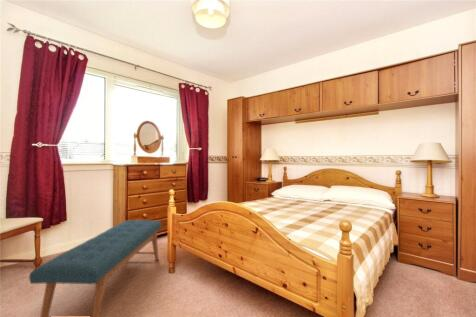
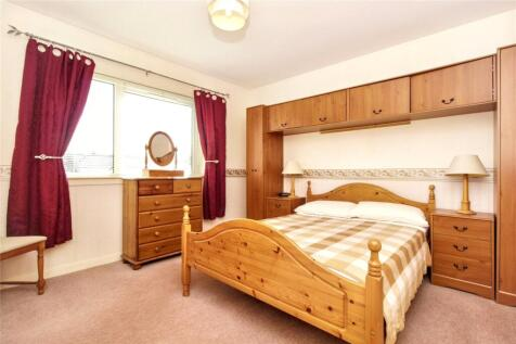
- bench (114, 261)
